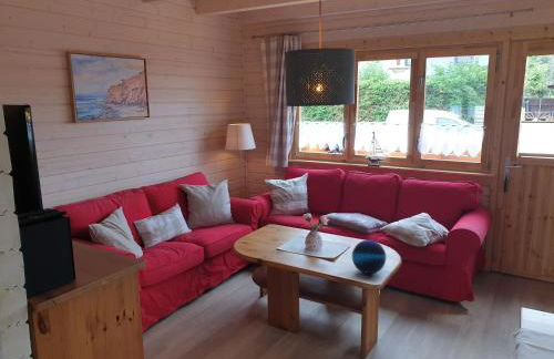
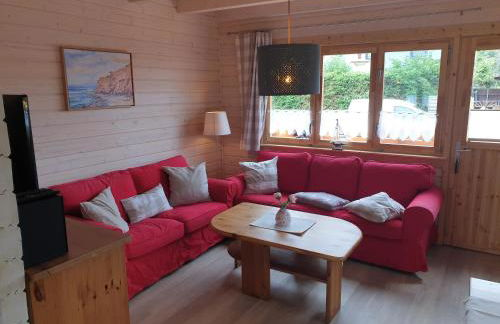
- decorative orb (368, 256)
